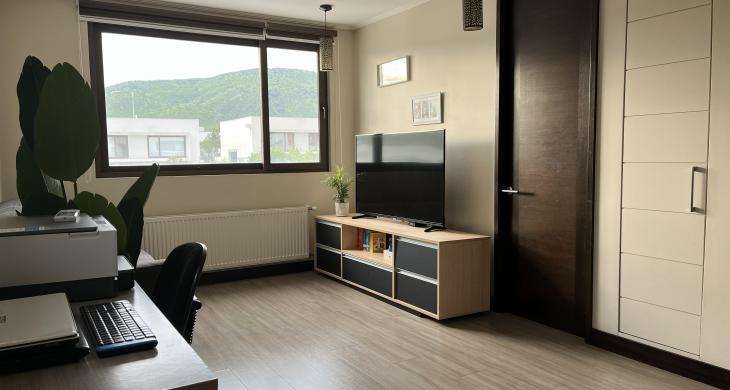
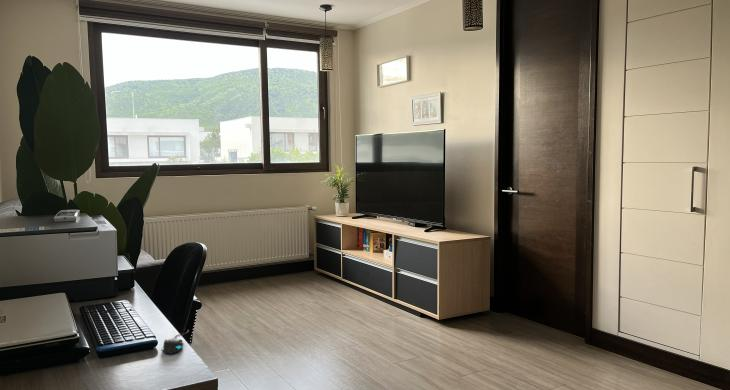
+ mouse (179, 339)
